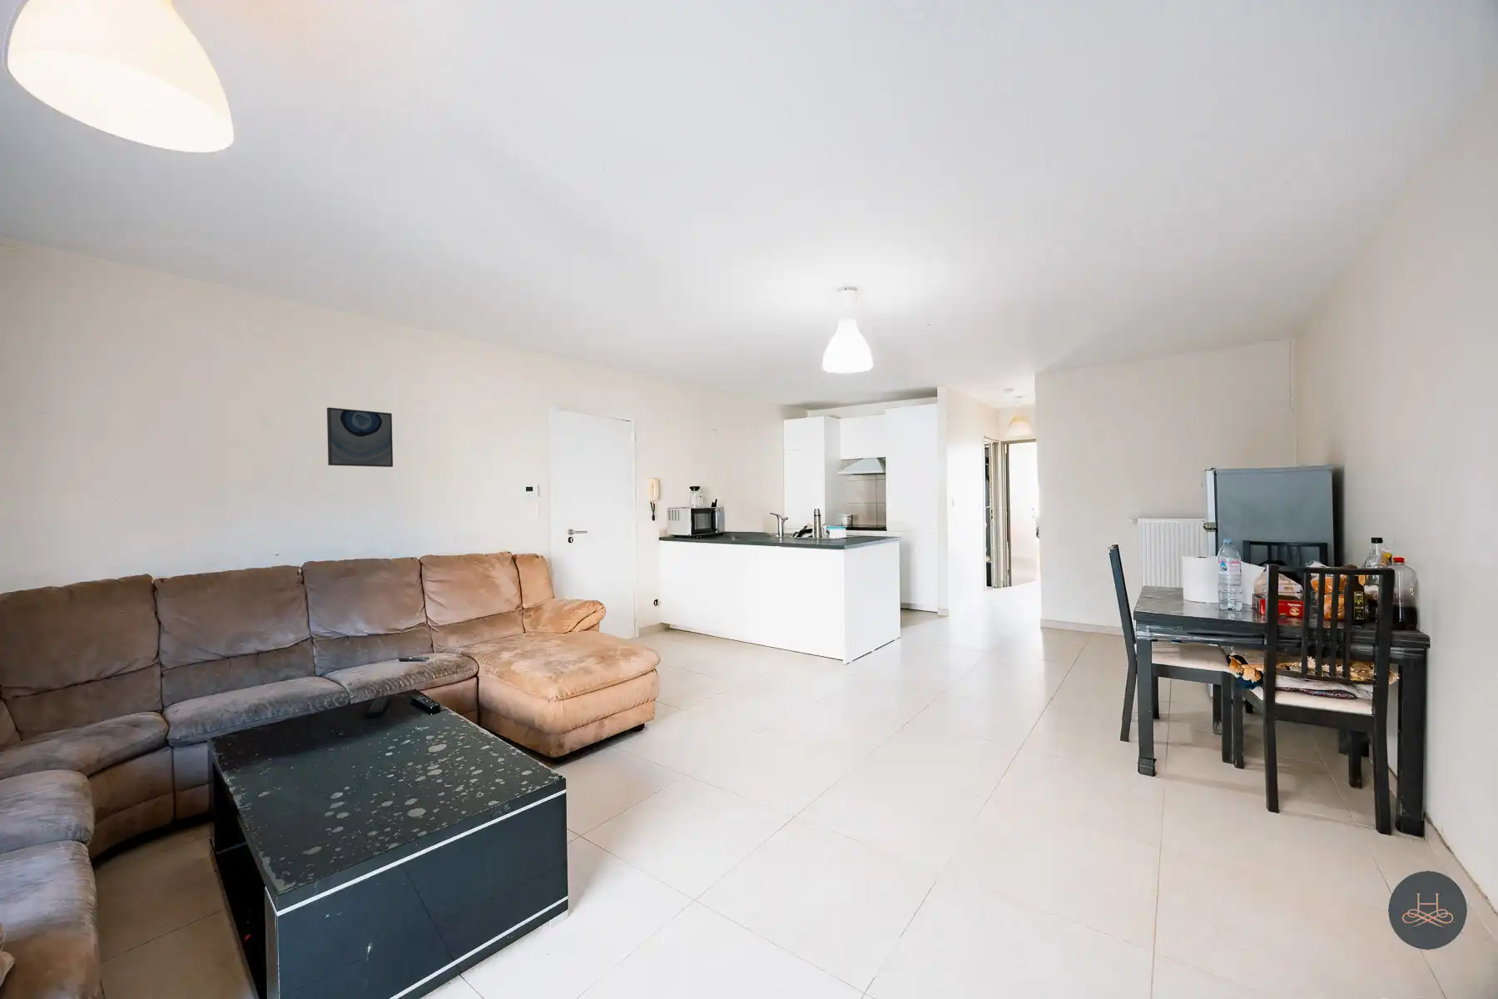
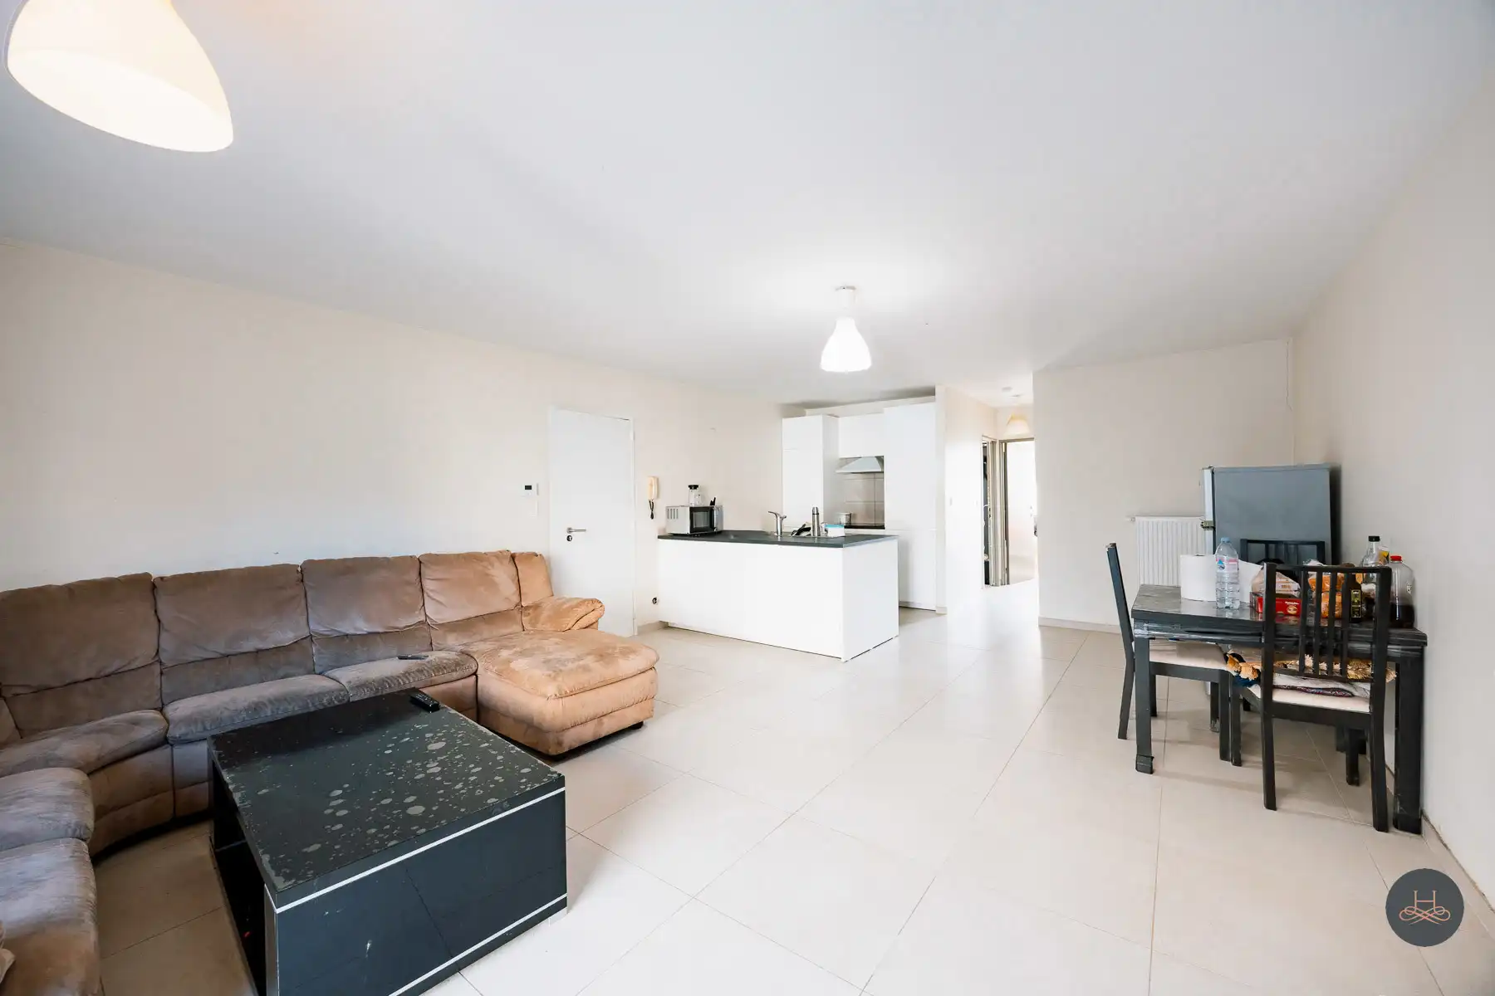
- remote control (379, 705)
- wall art (361, 438)
